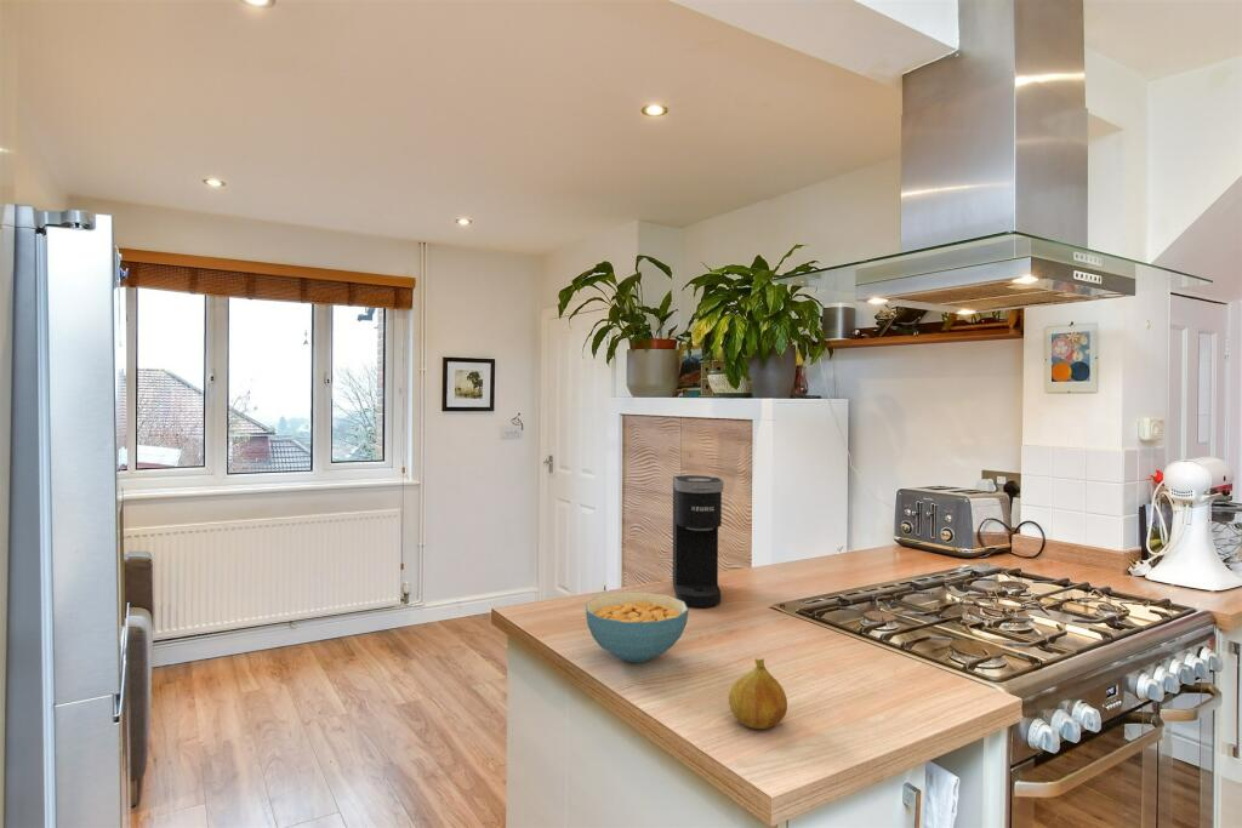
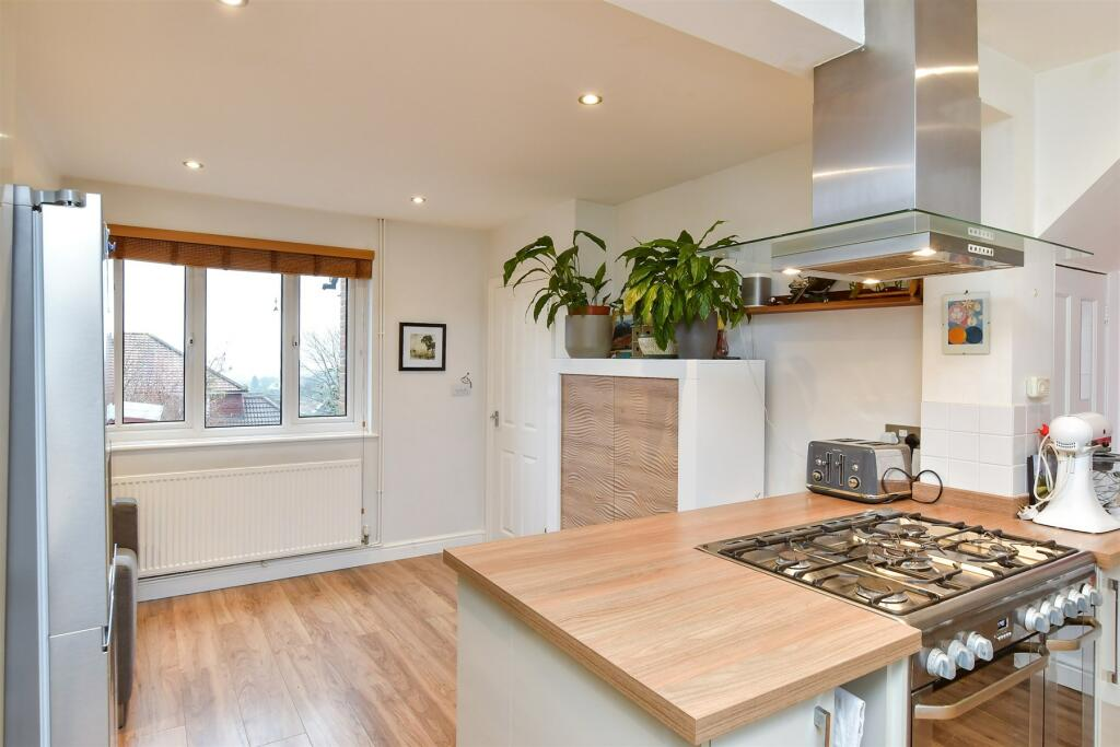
- fruit (757, 690)
- cereal bowl (636, 630)
- coffee maker (695, 535)
